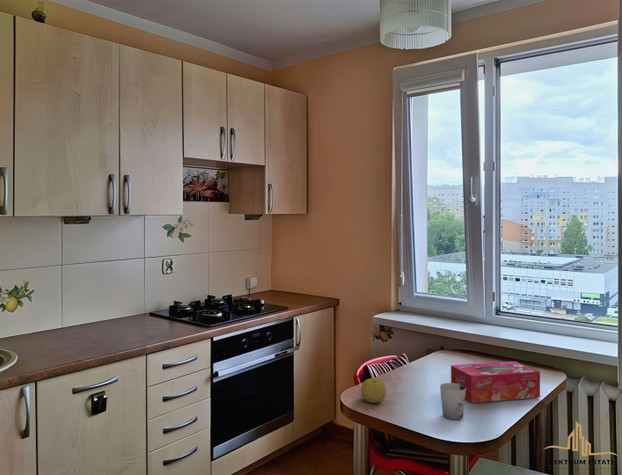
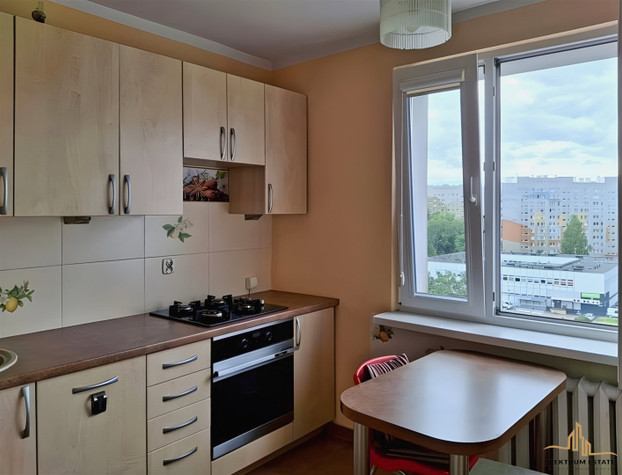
- tissue box (494, 380)
- fruit (373, 390)
- cup (455, 400)
